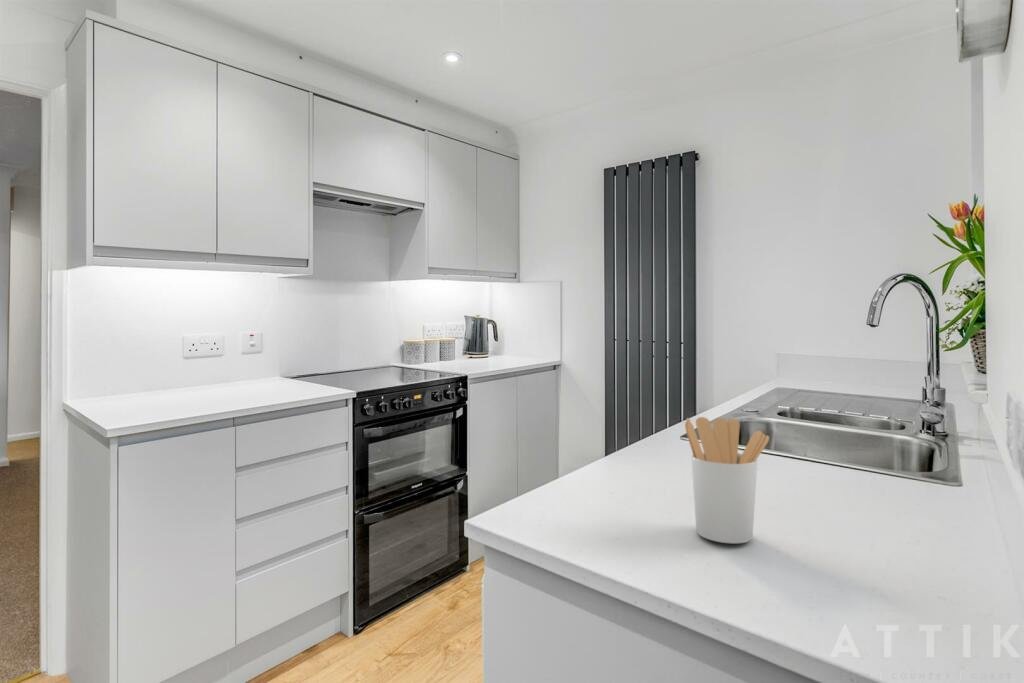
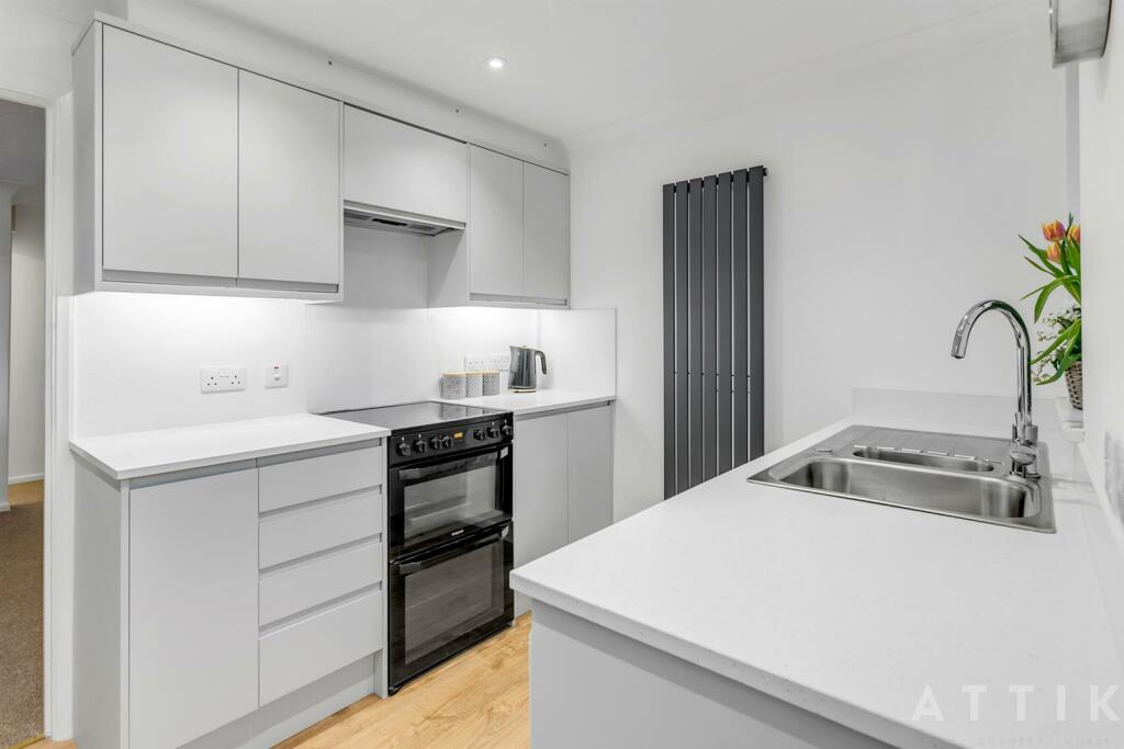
- utensil holder (721, 473)
